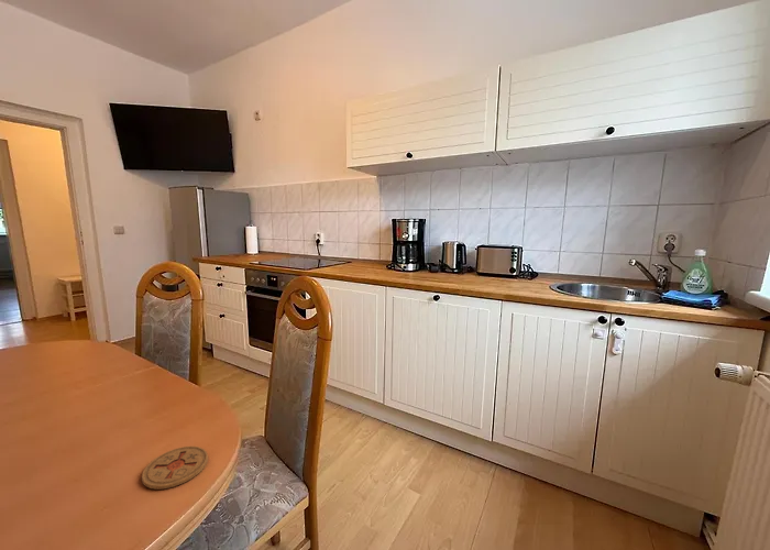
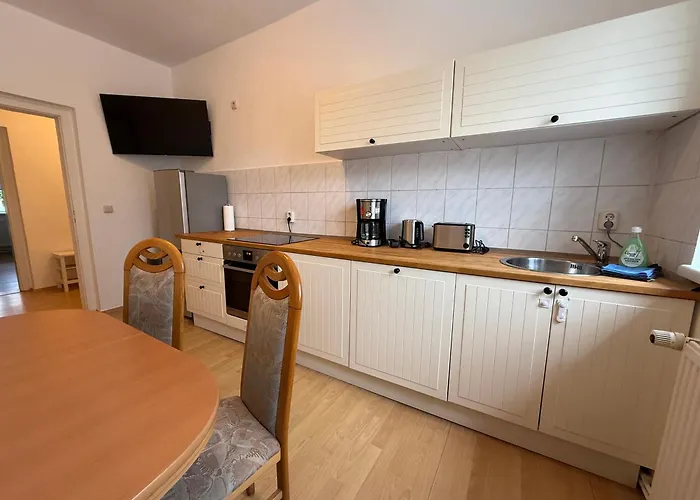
- coaster (176, 465)
